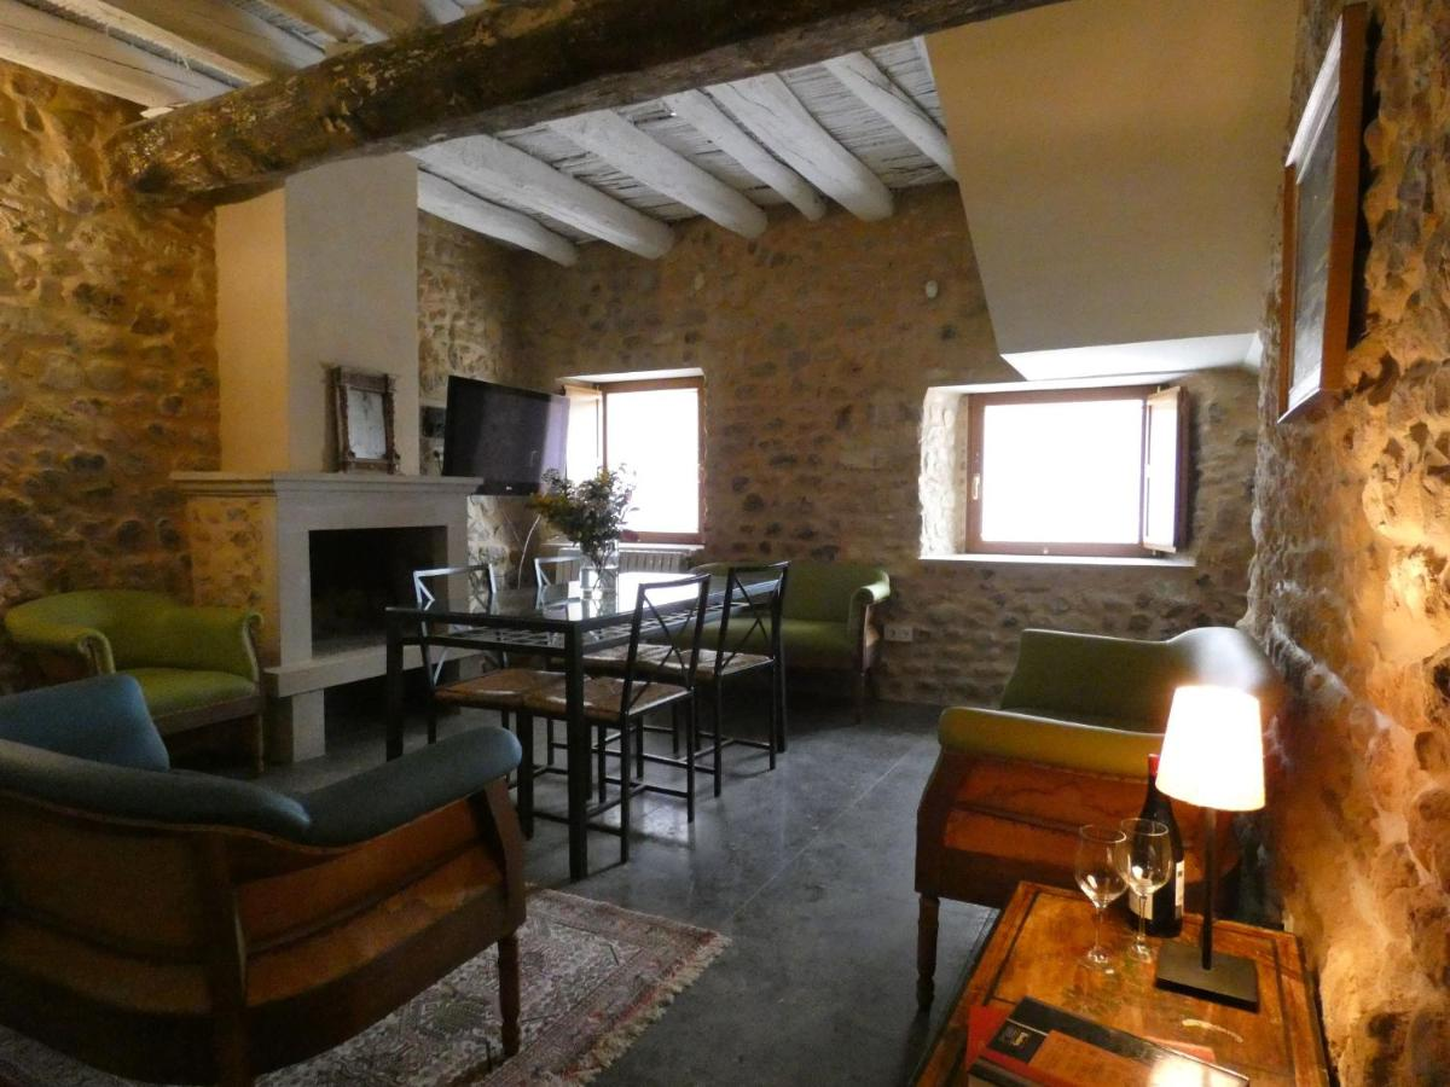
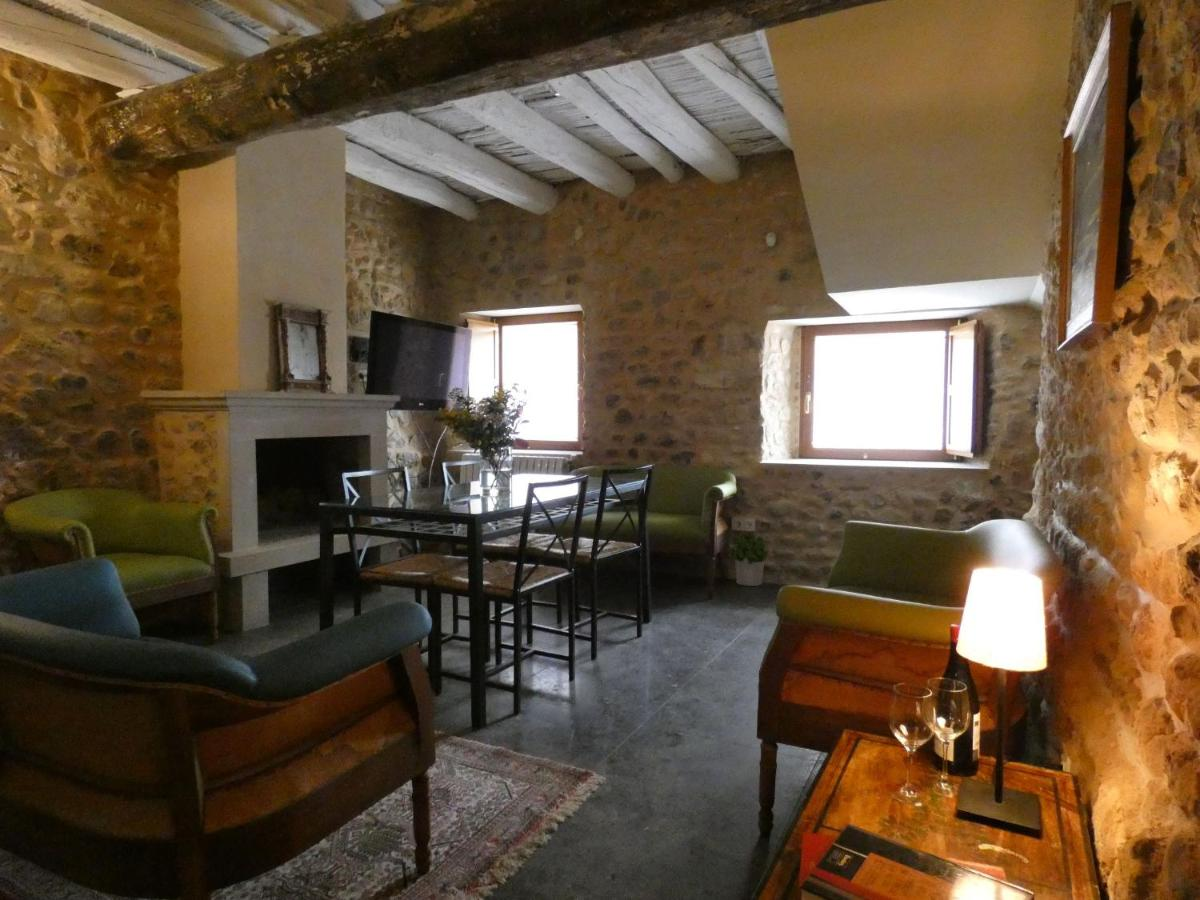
+ potted plant (746, 558)
